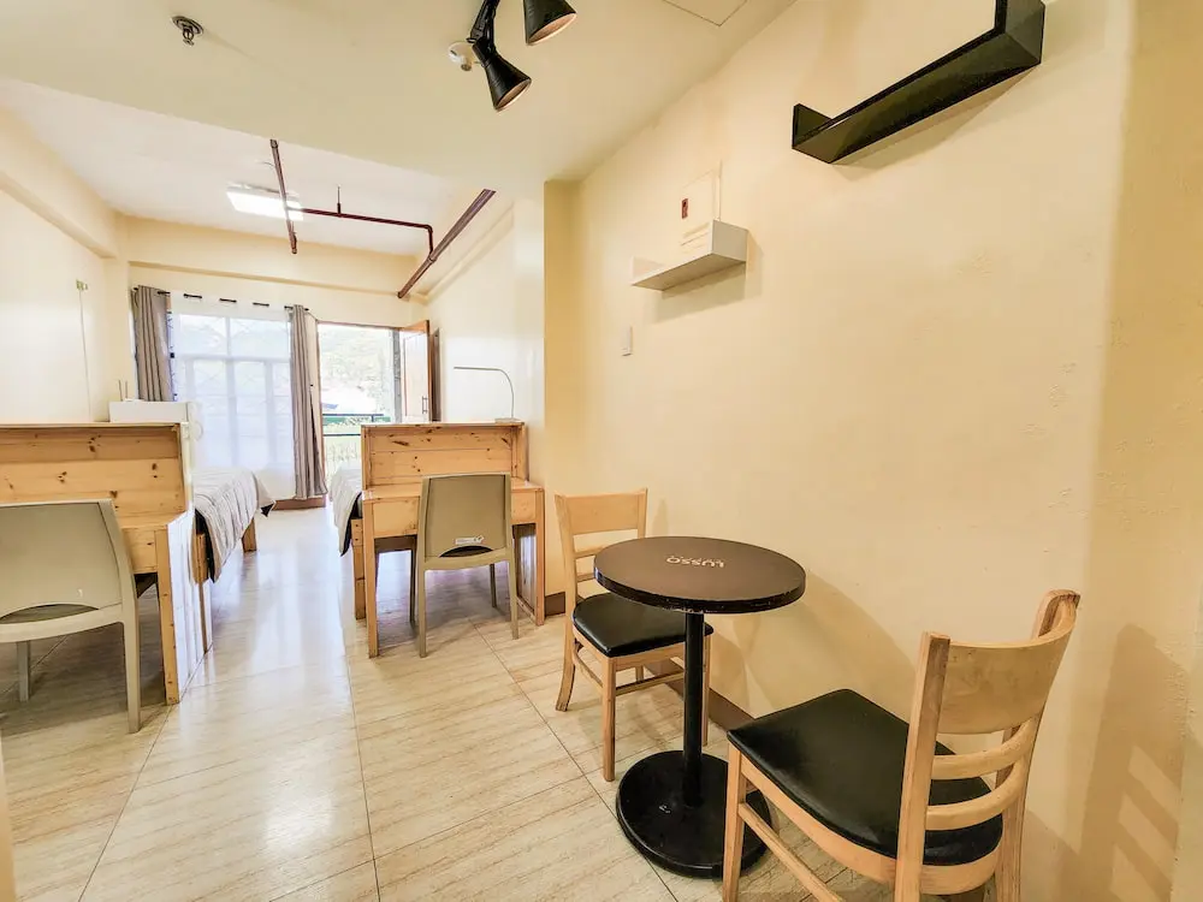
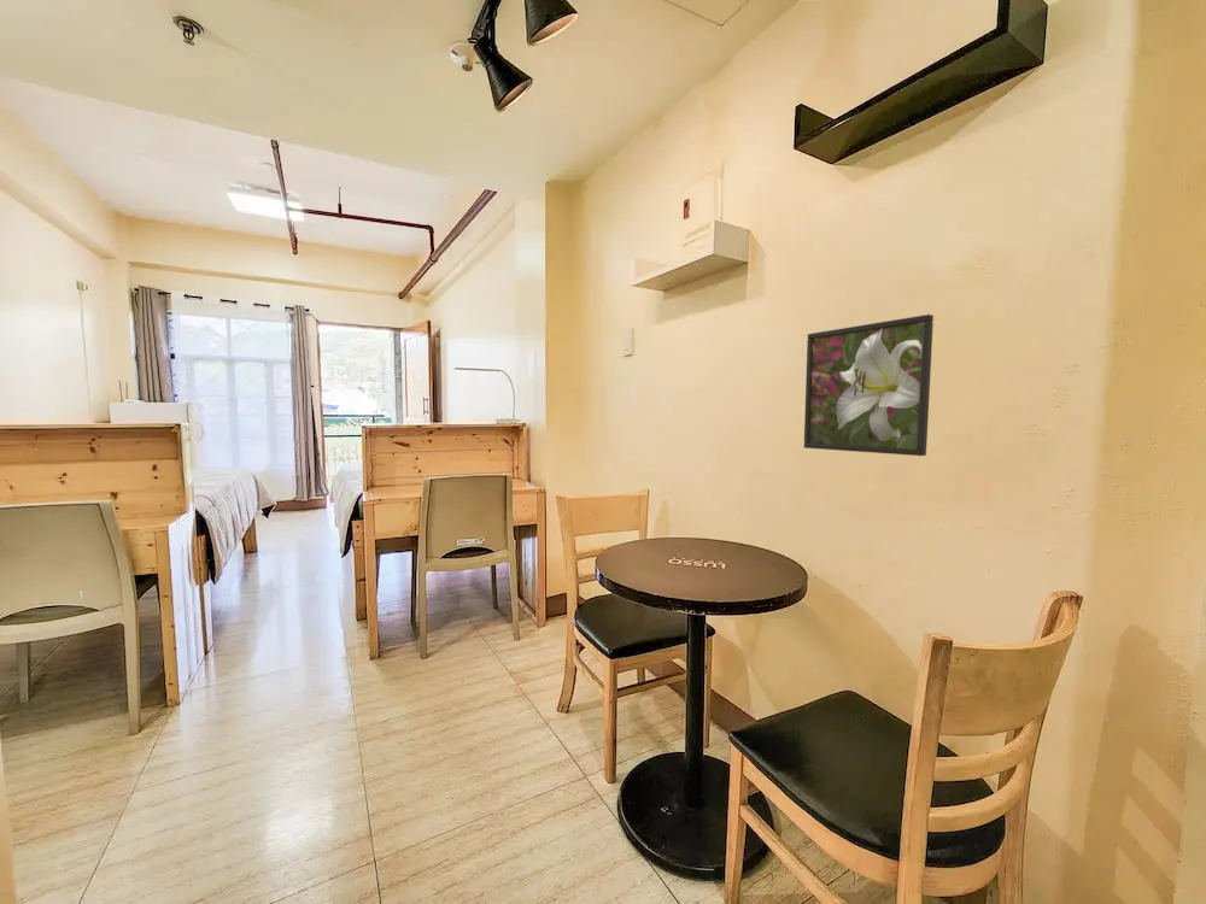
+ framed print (861, 388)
